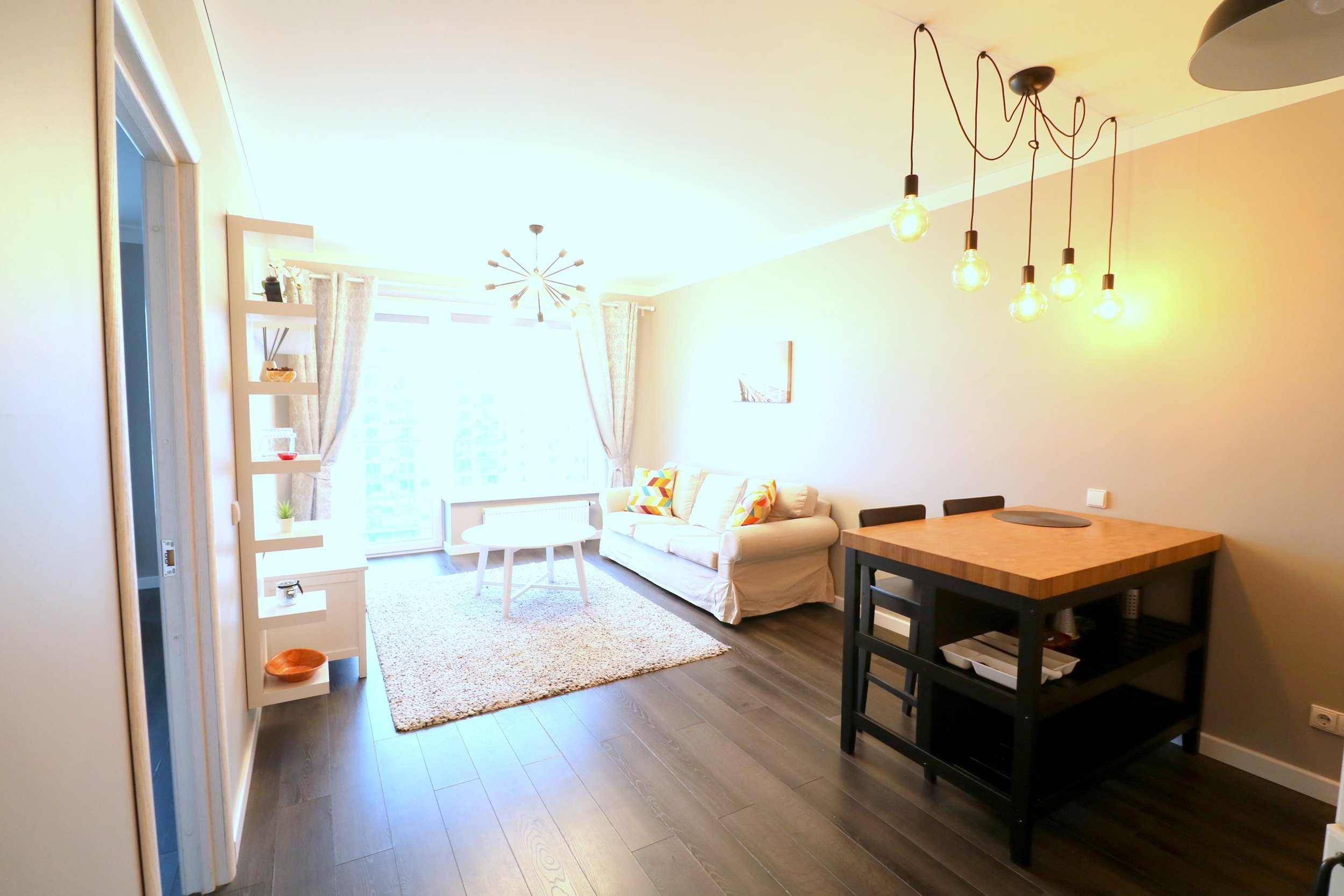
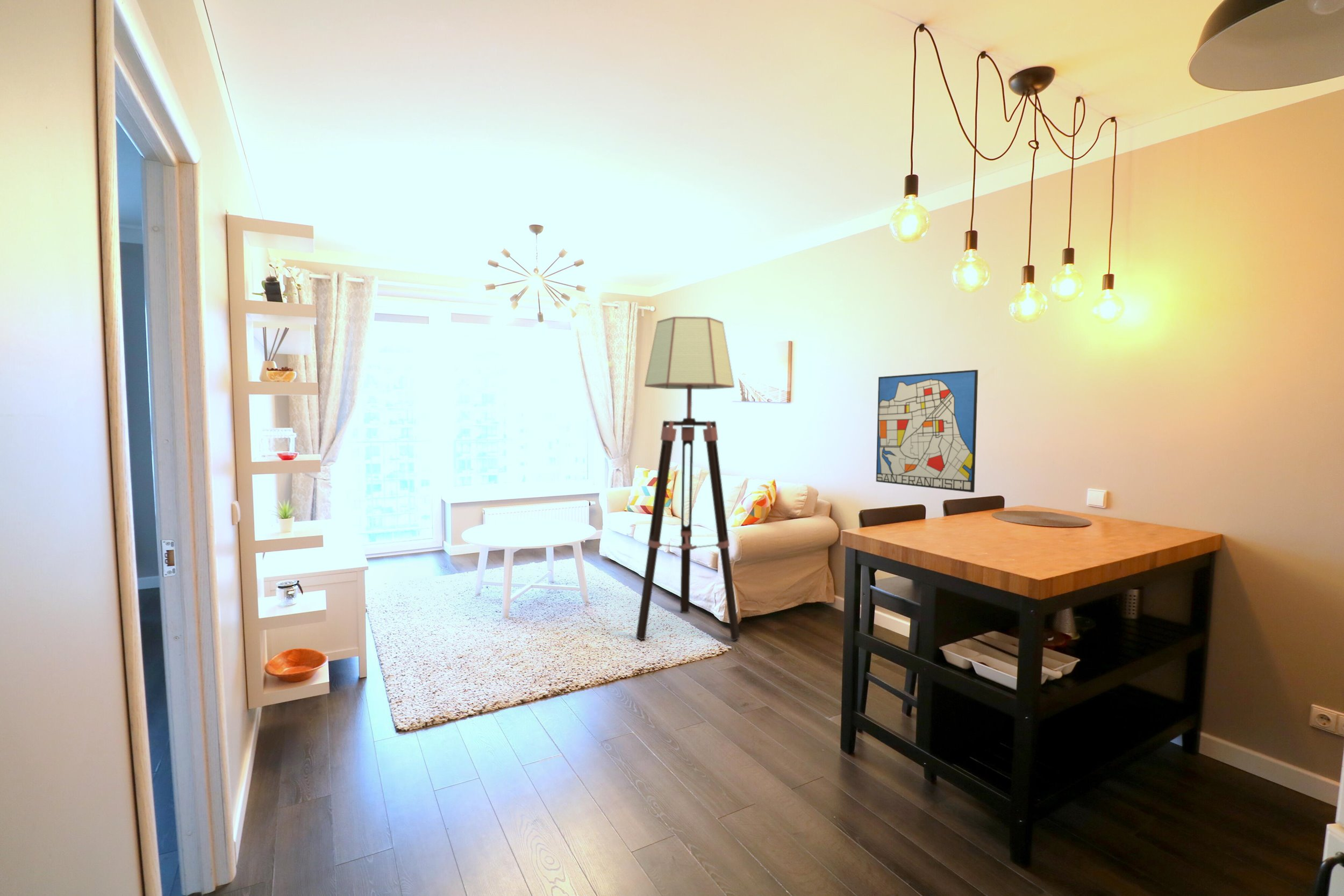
+ floor lamp (682, 476)
+ wall art (923, 430)
